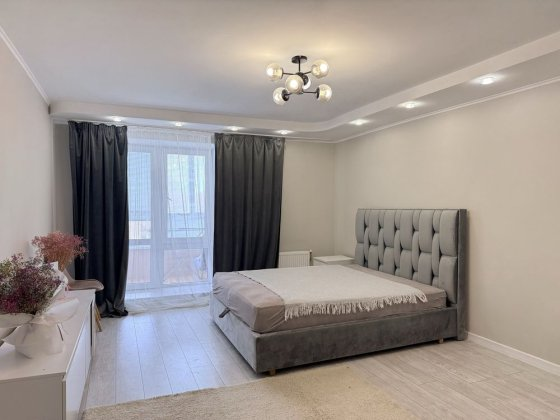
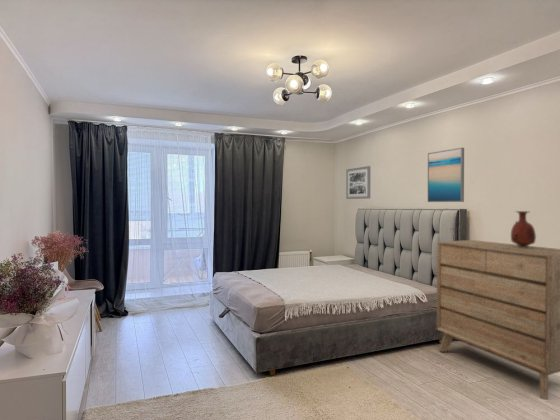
+ vase (523, 229)
+ dresser (502, 306)
+ wall art (357, 183)
+ wall art (444, 176)
